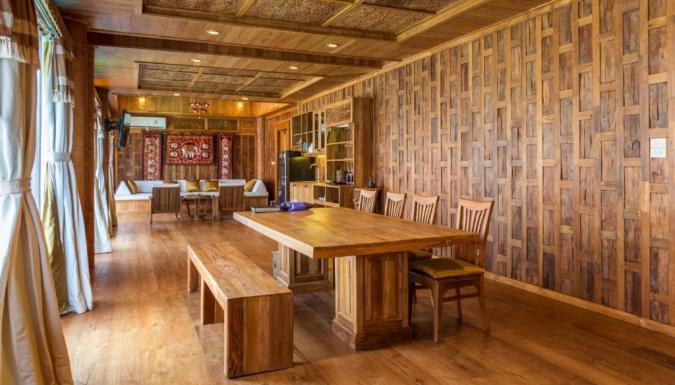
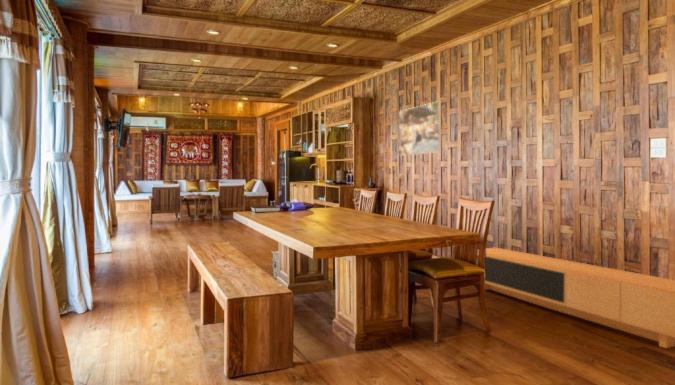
+ media console (567, 288)
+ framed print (418, 130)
